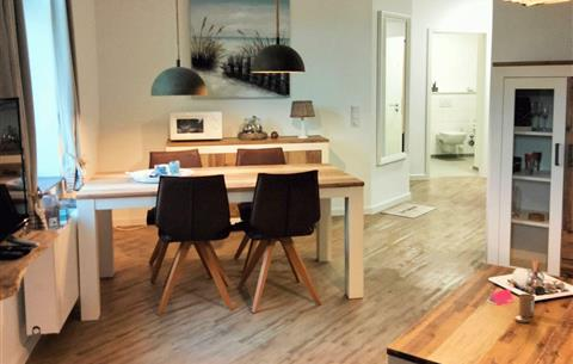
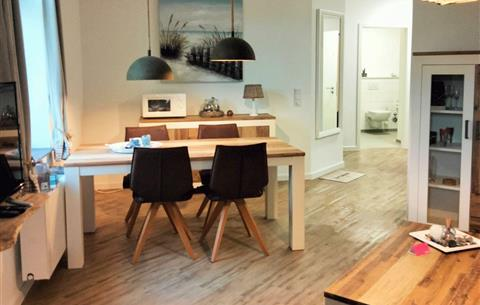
- candle (524, 307)
